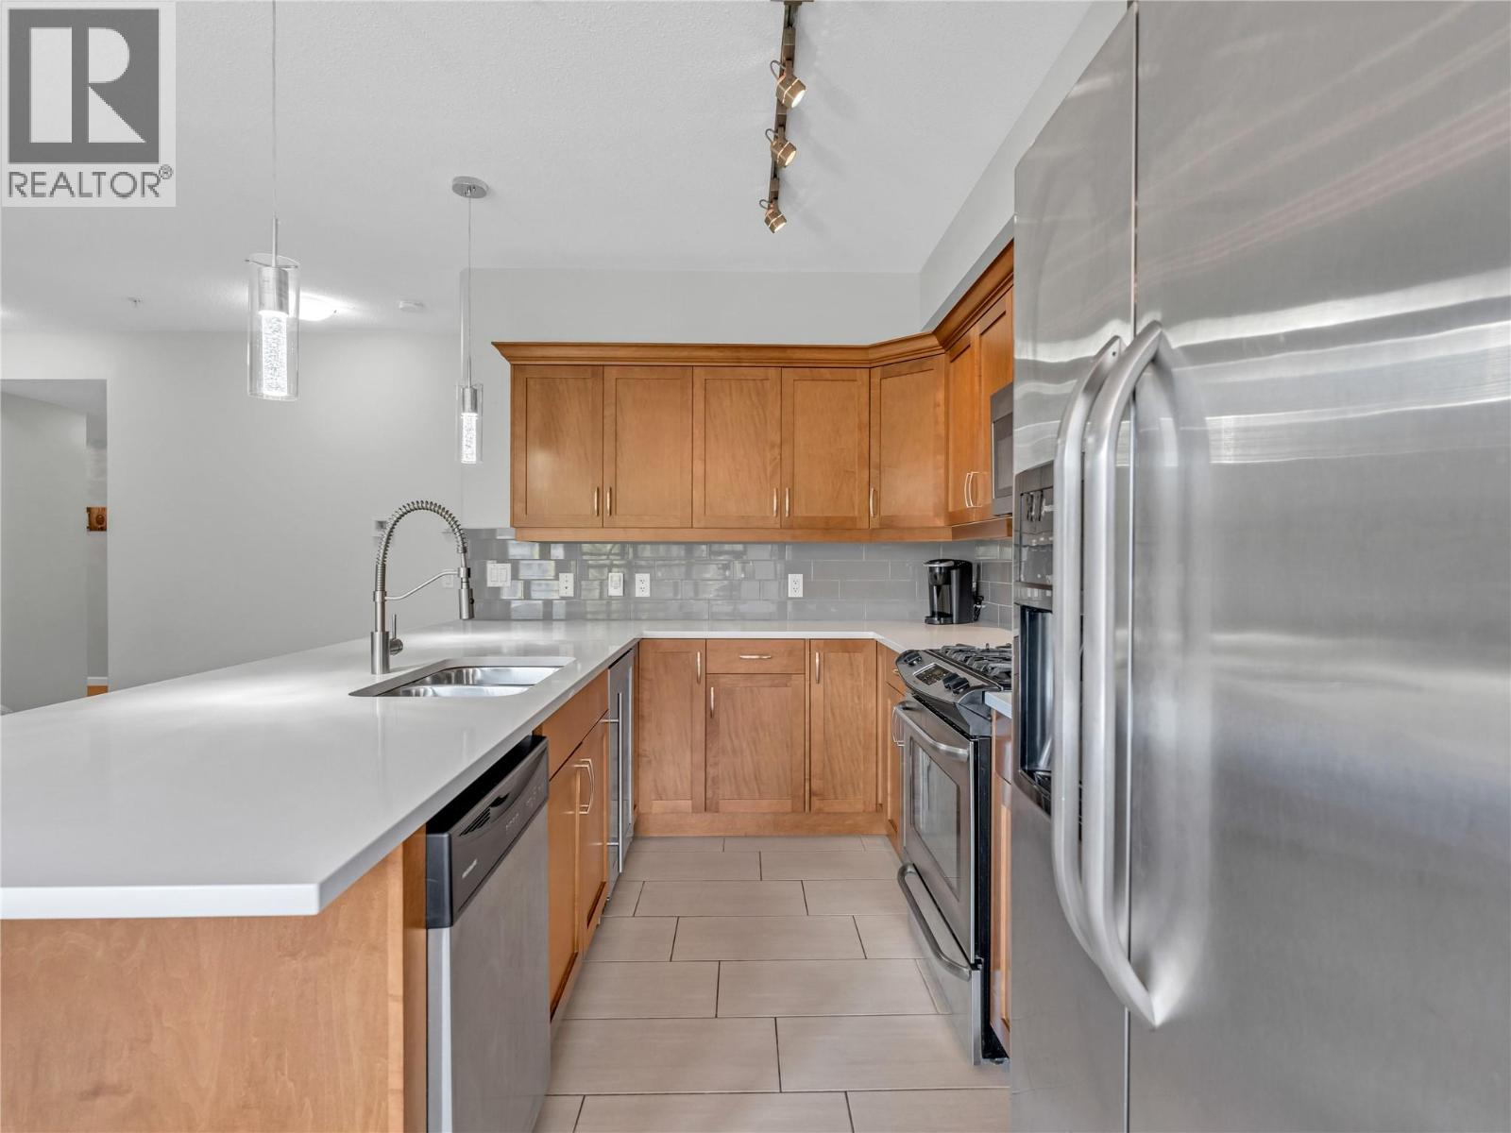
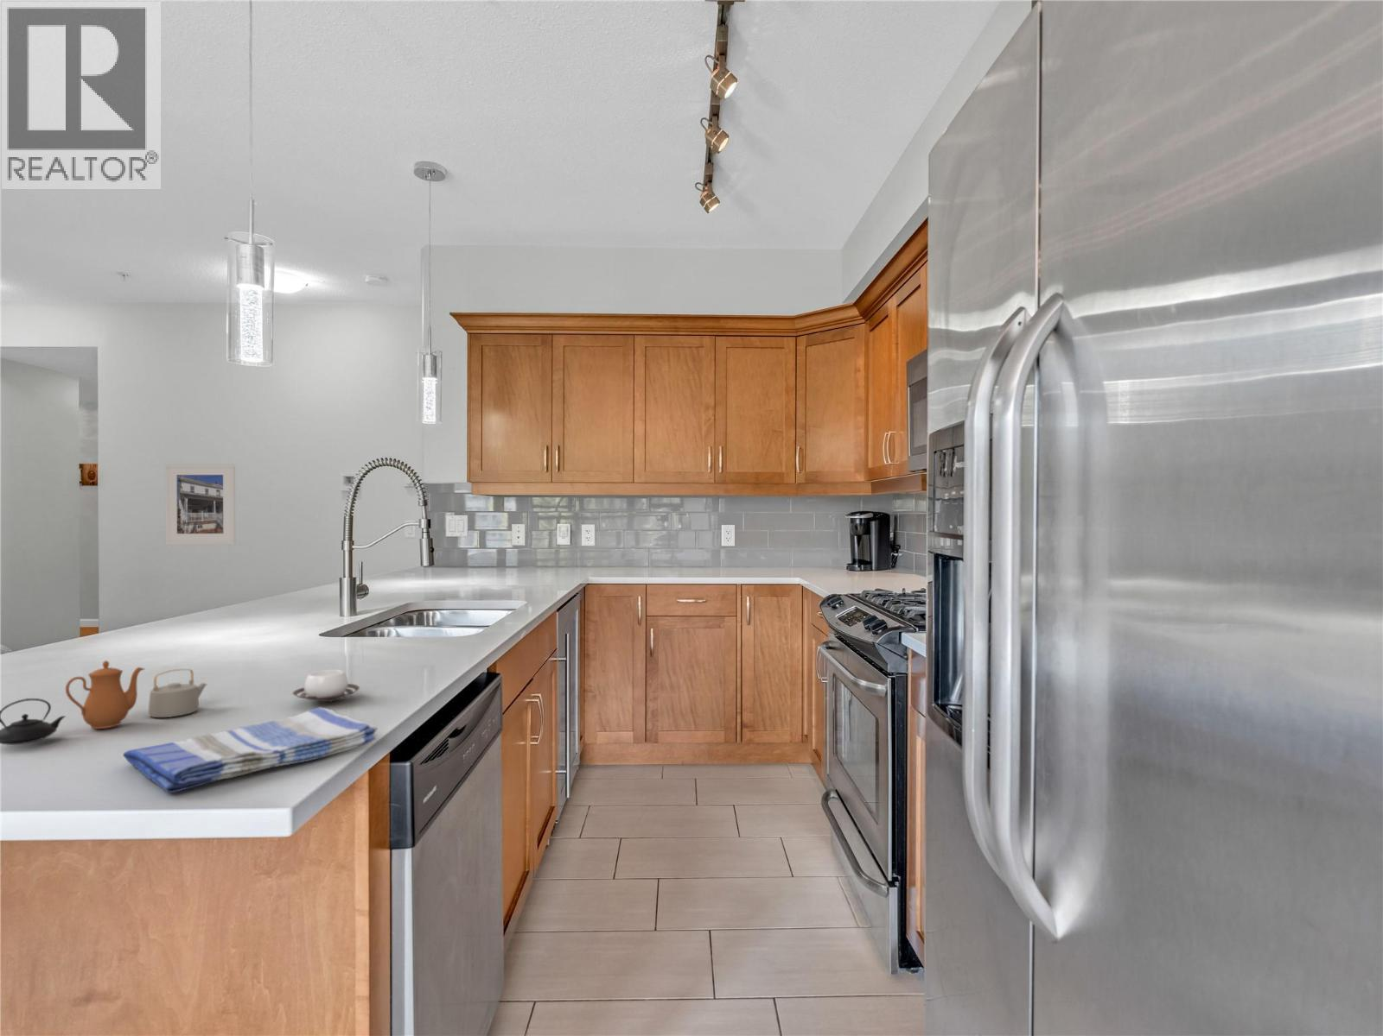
+ teapot (111, 692)
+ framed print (200, 504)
+ dish towel (257, 742)
+ cup (326, 687)
